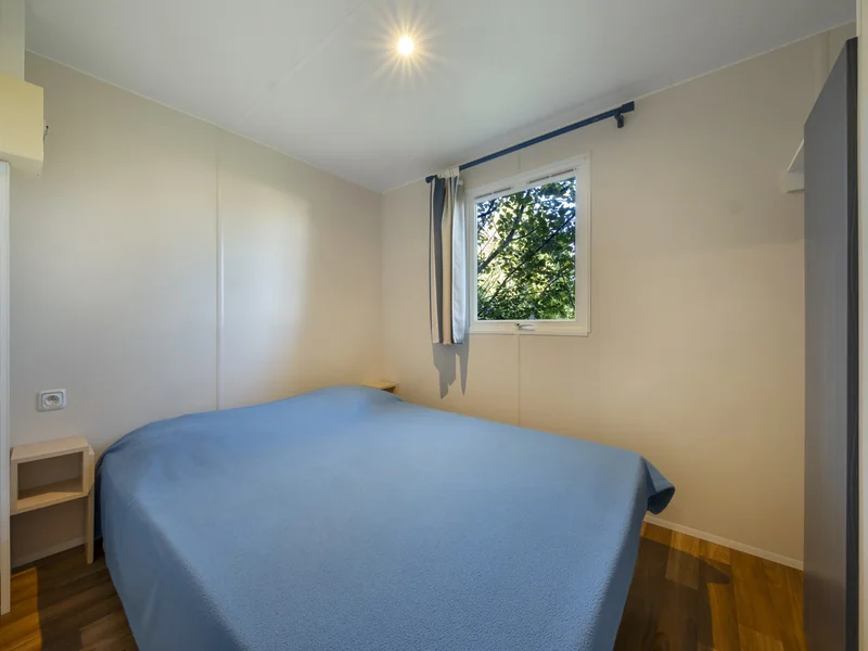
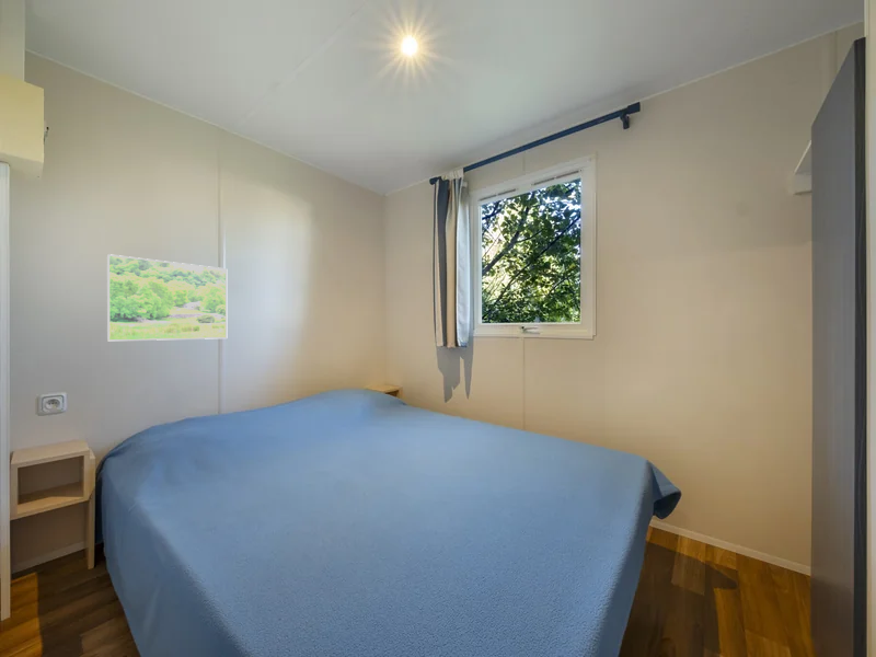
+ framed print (173, 301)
